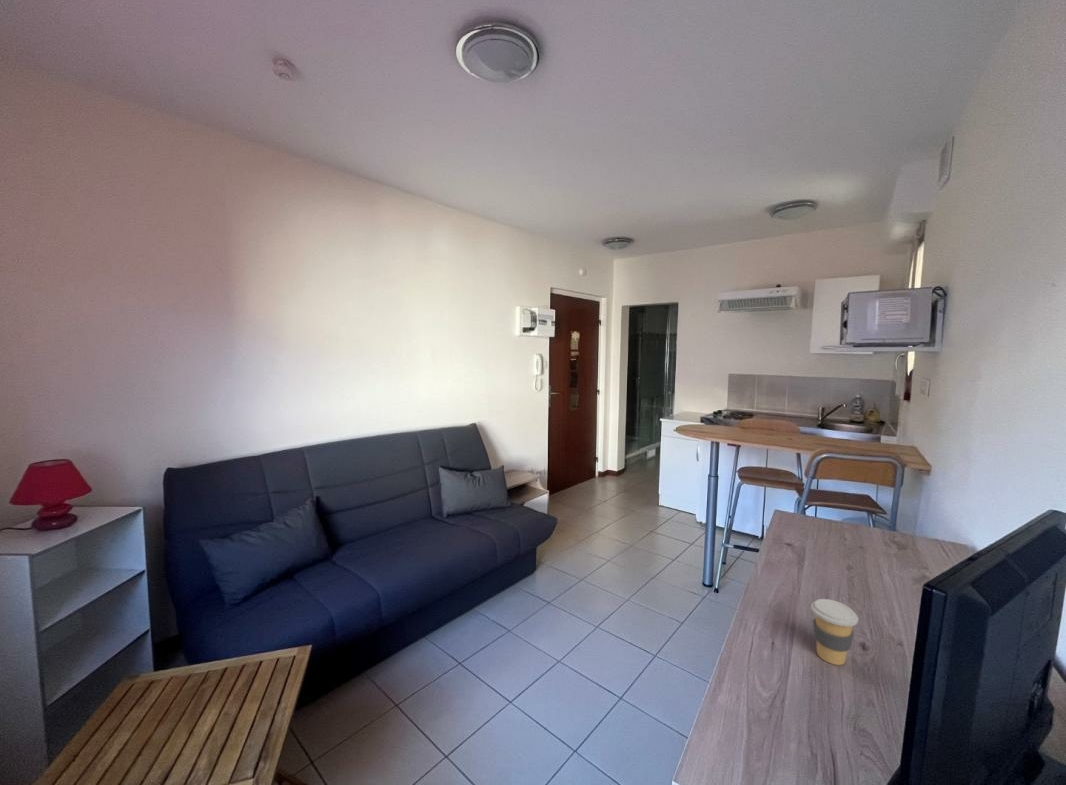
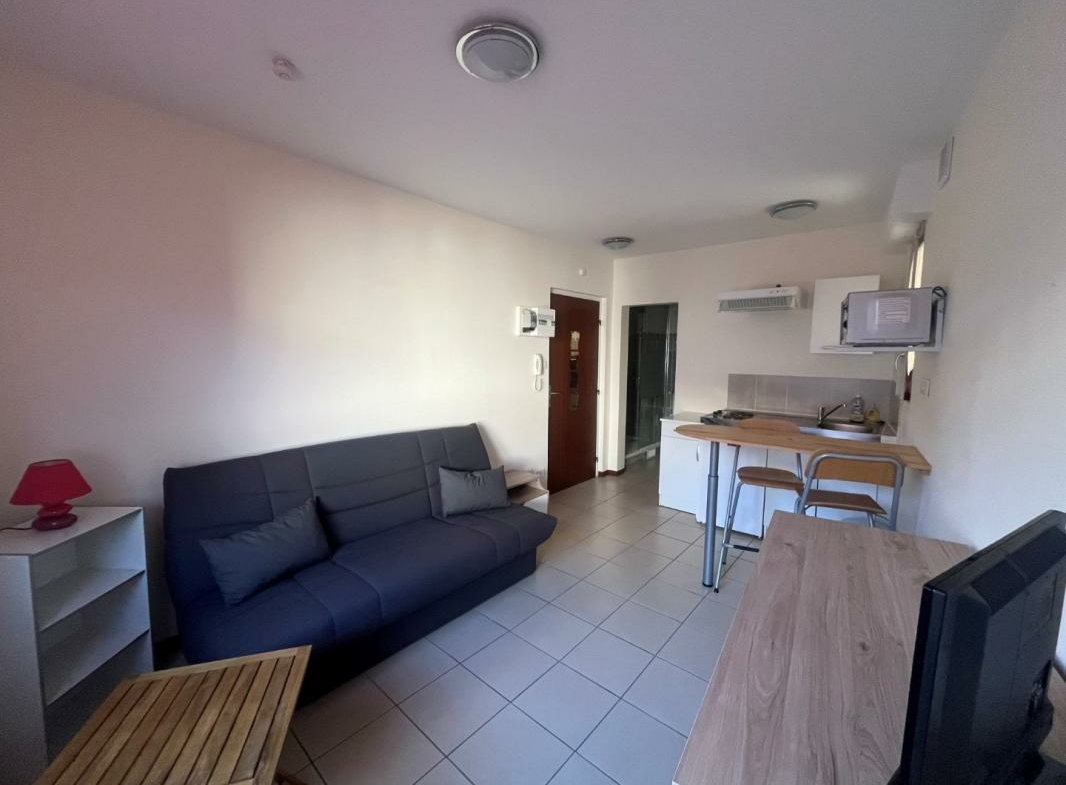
- coffee cup (832, 632)
